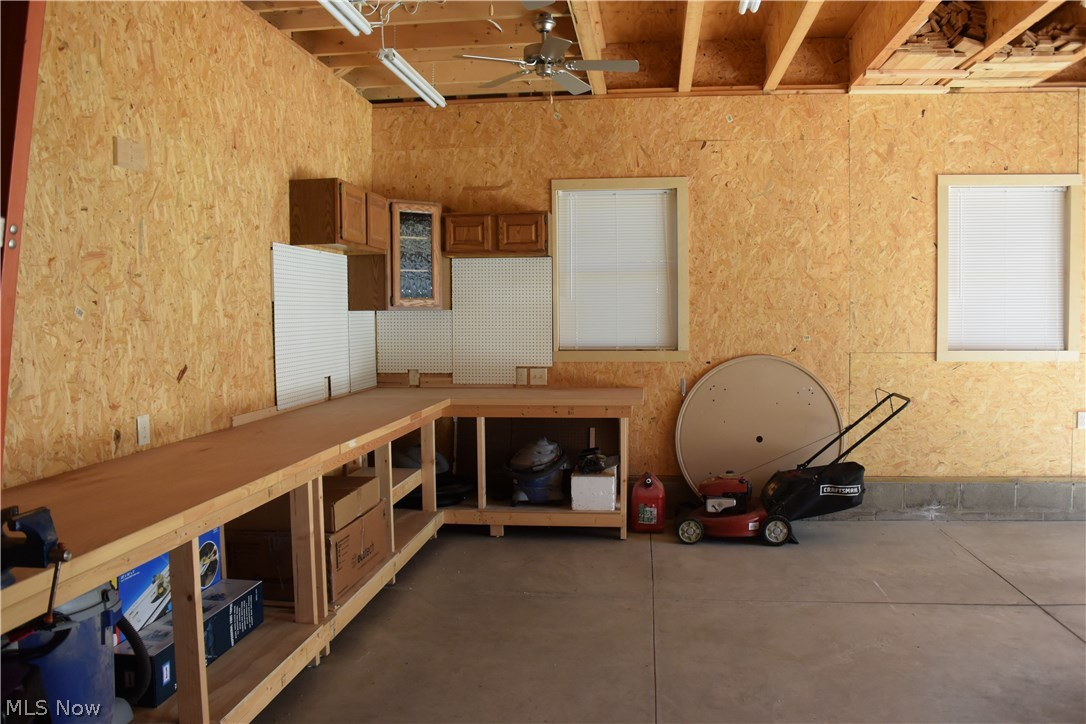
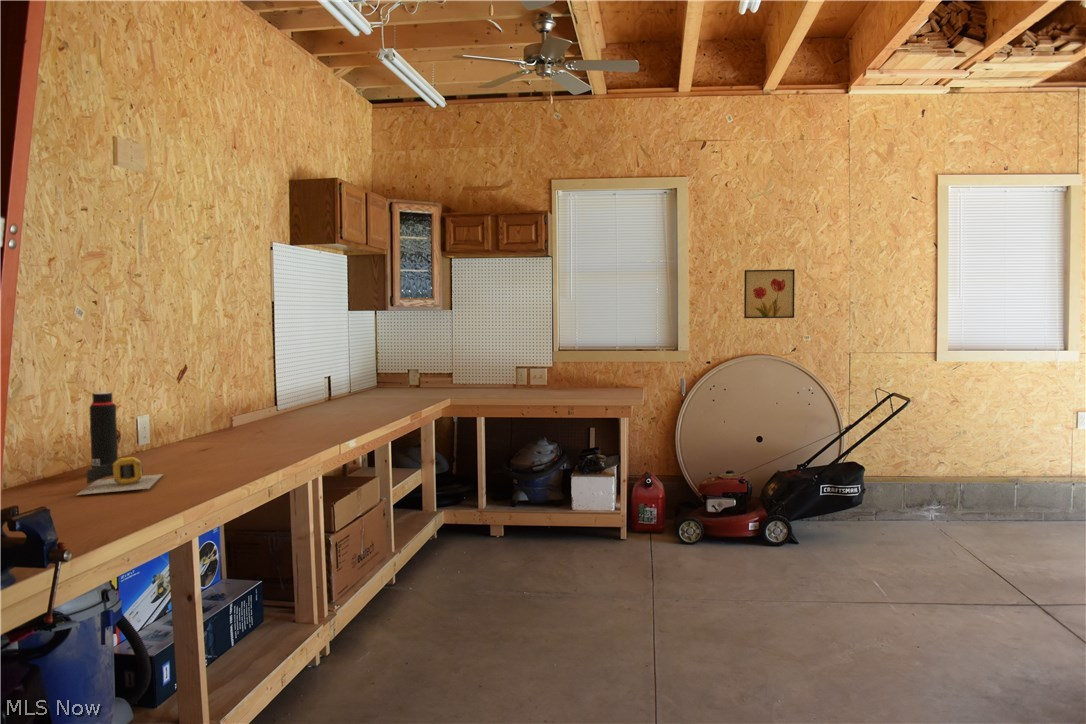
+ wall art (769, 294)
+ water bottle (102, 432)
+ wristwatch (122, 471)
